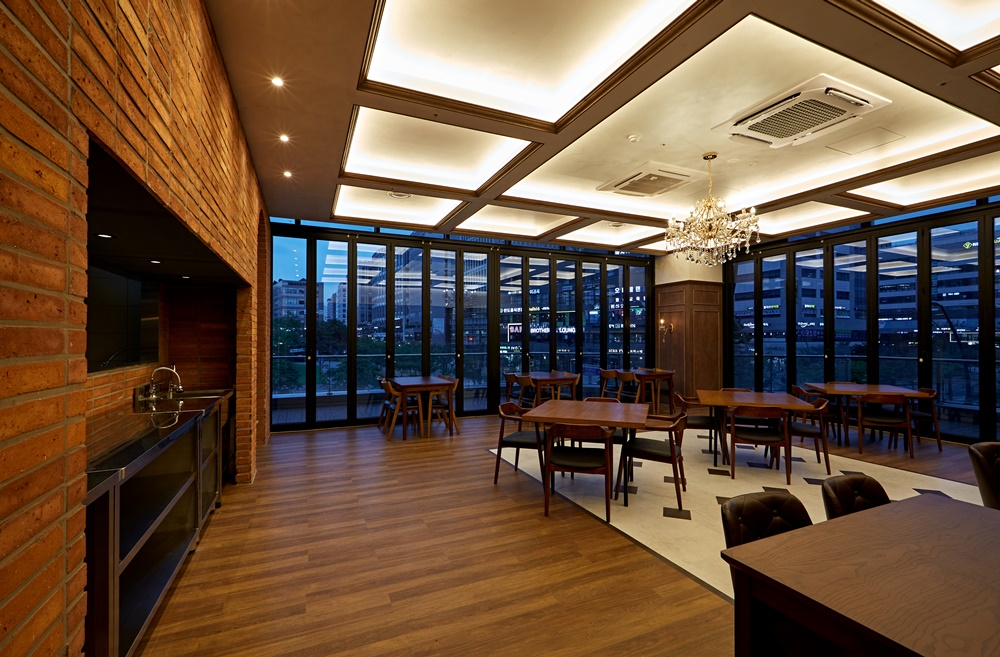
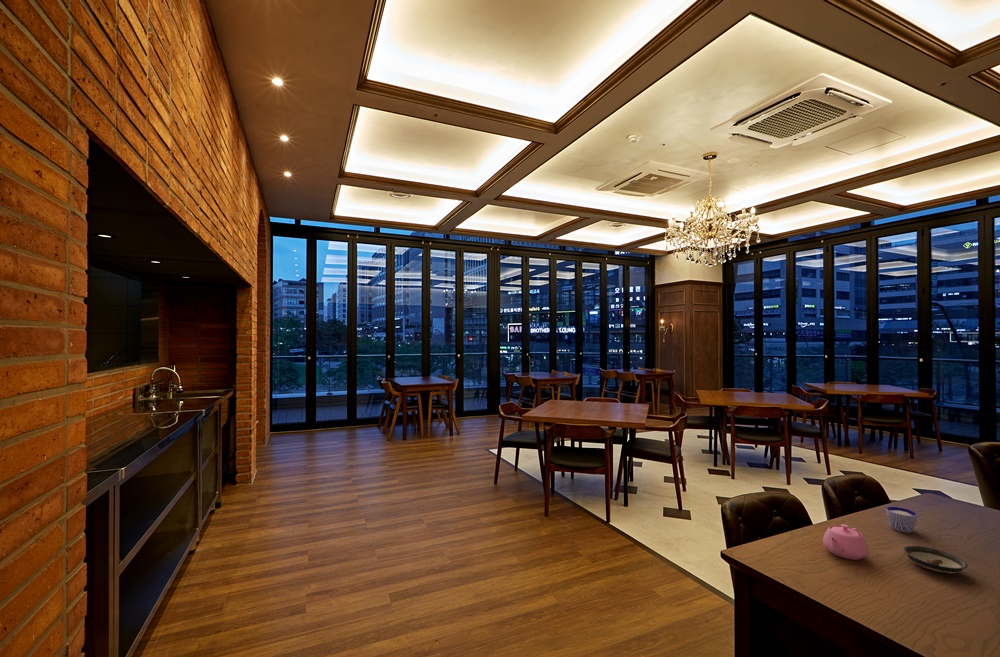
+ saucer (934, 561)
+ cup (902, 519)
+ teapot (844, 540)
